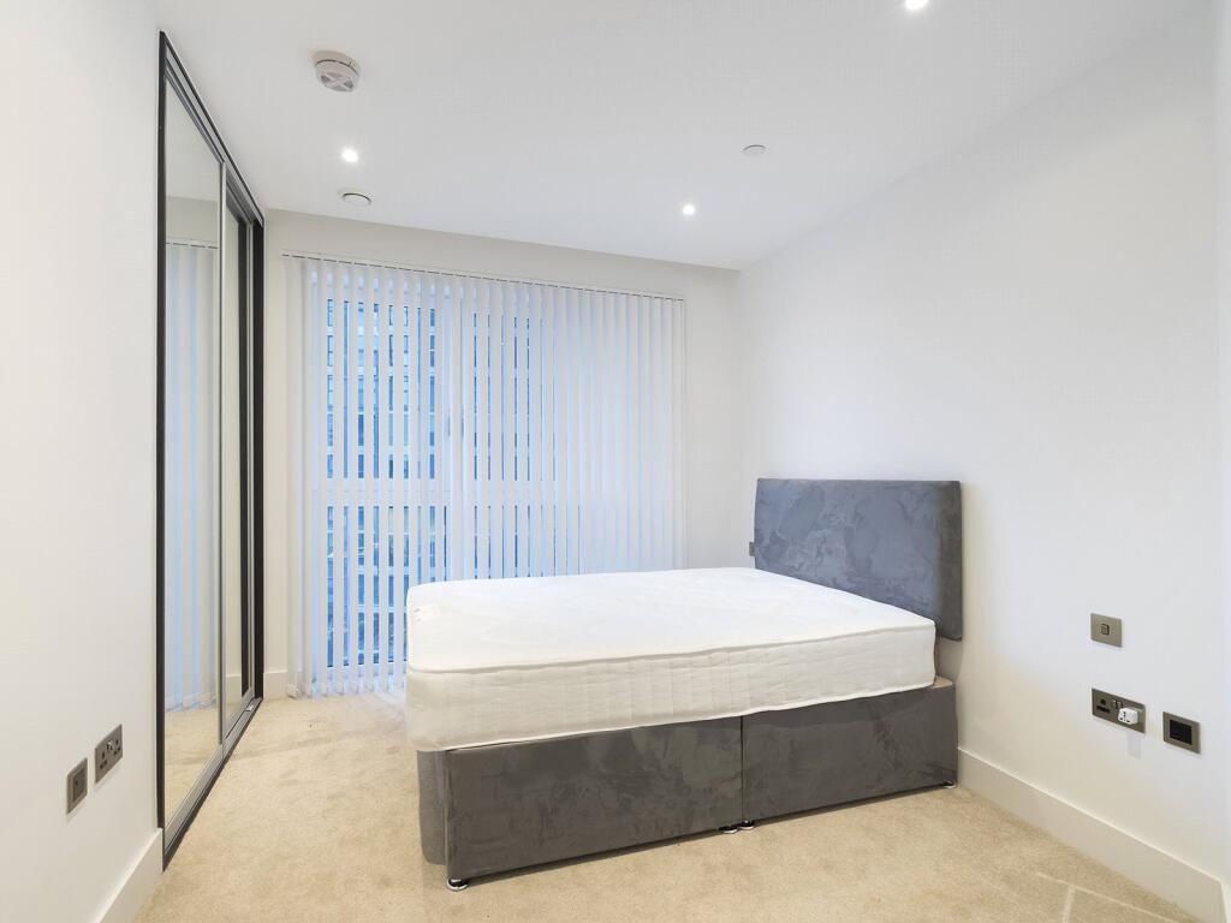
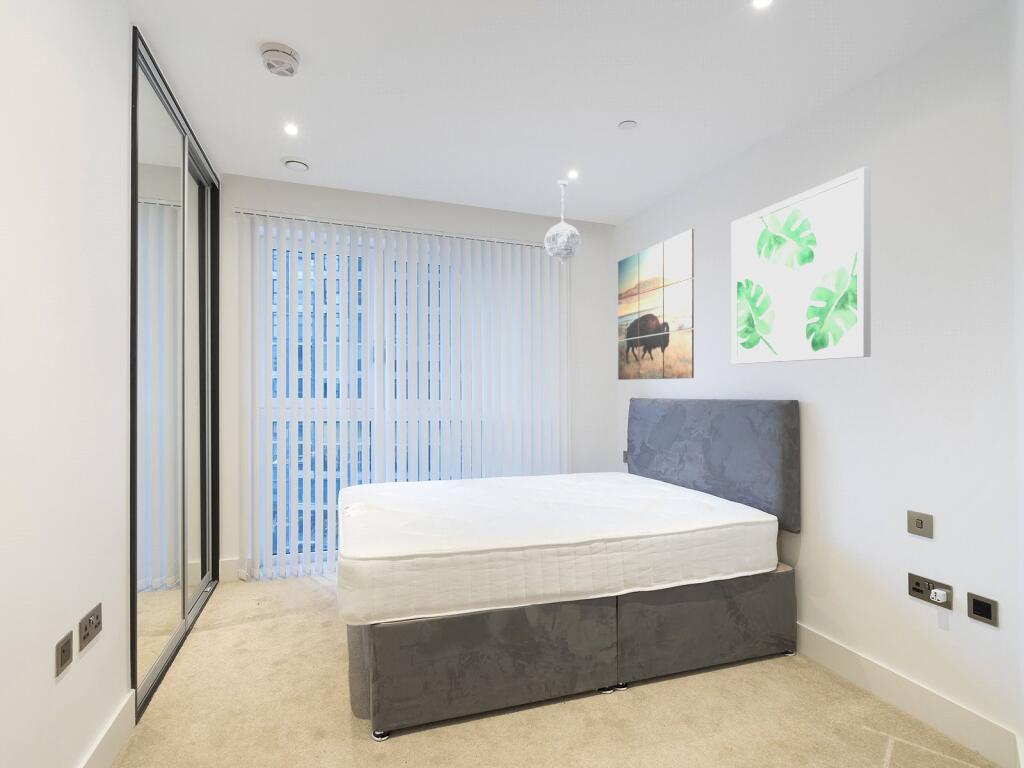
+ pendant light (562, 223)
+ wall art (791, 279)
+ wall art (651, 313)
